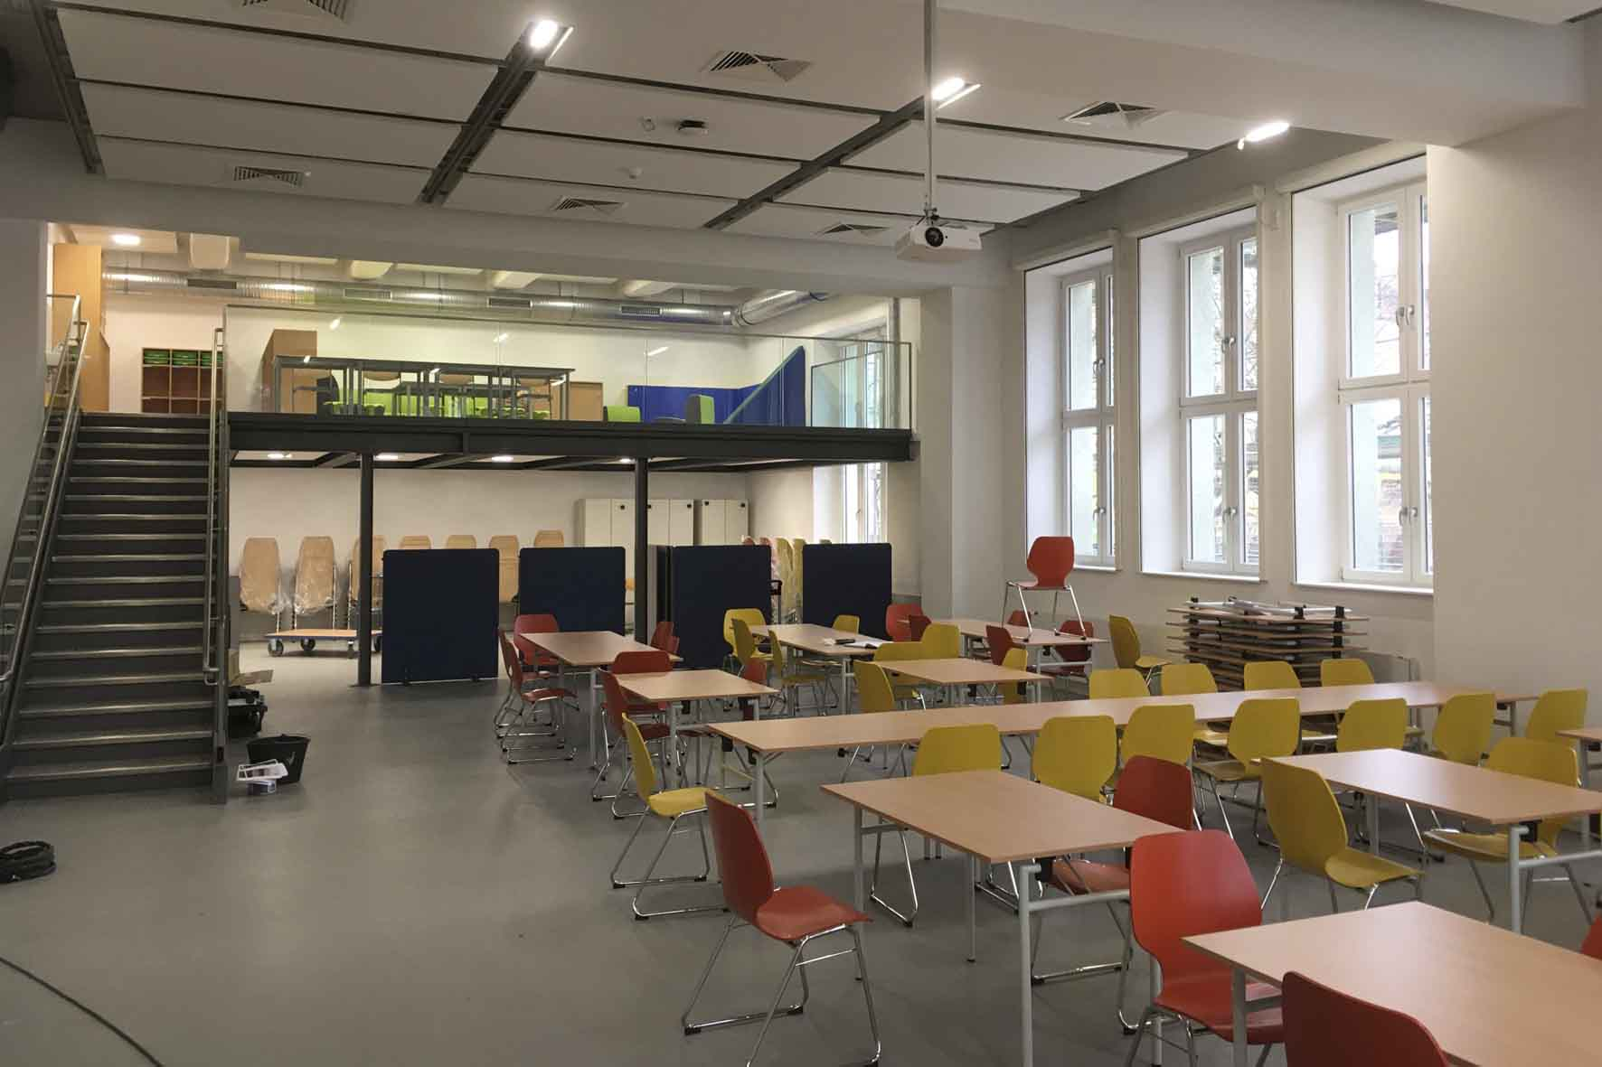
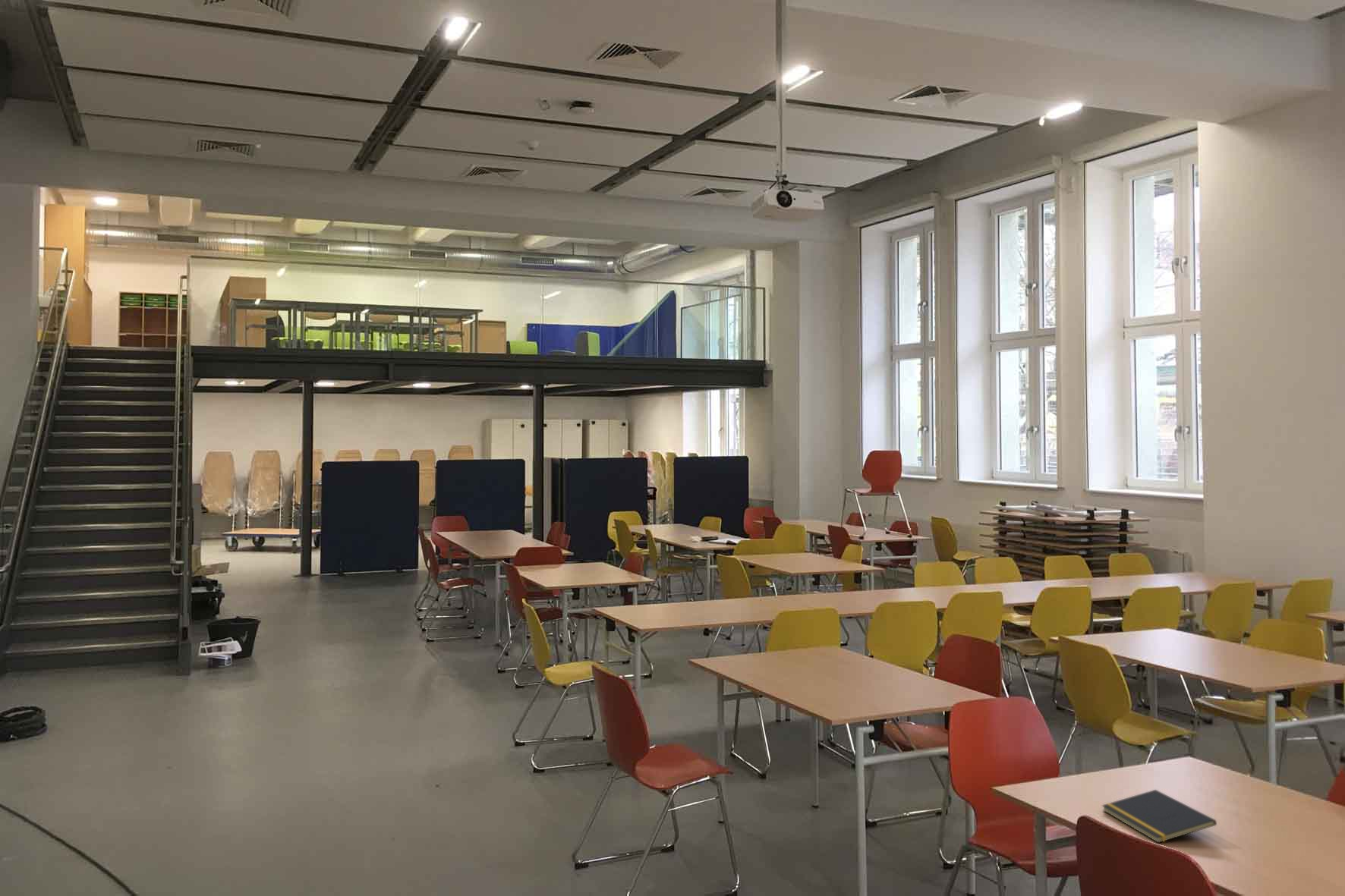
+ notepad (1157, 815)
